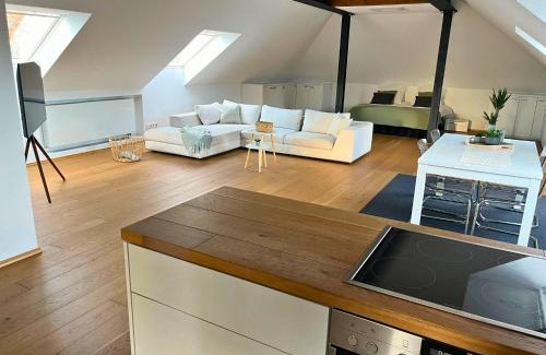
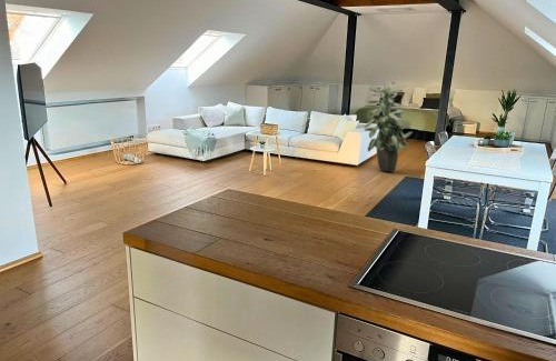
+ indoor plant (386, 127)
